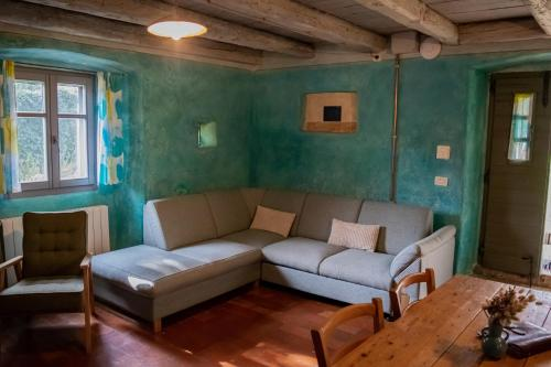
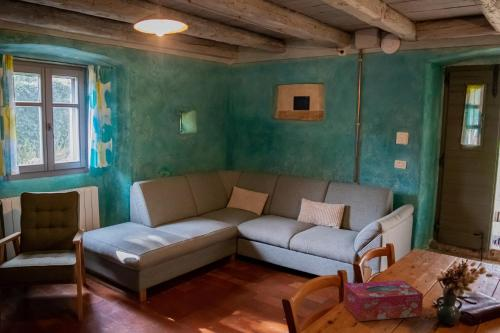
+ tissue box (382, 299)
